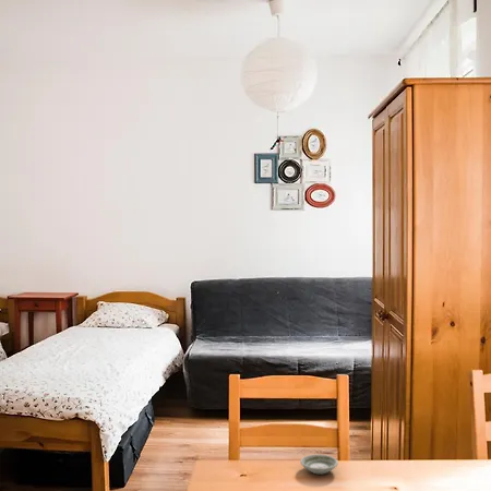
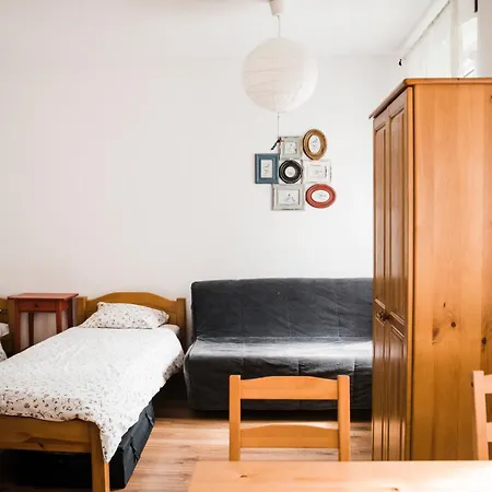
- saucer (319, 465)
